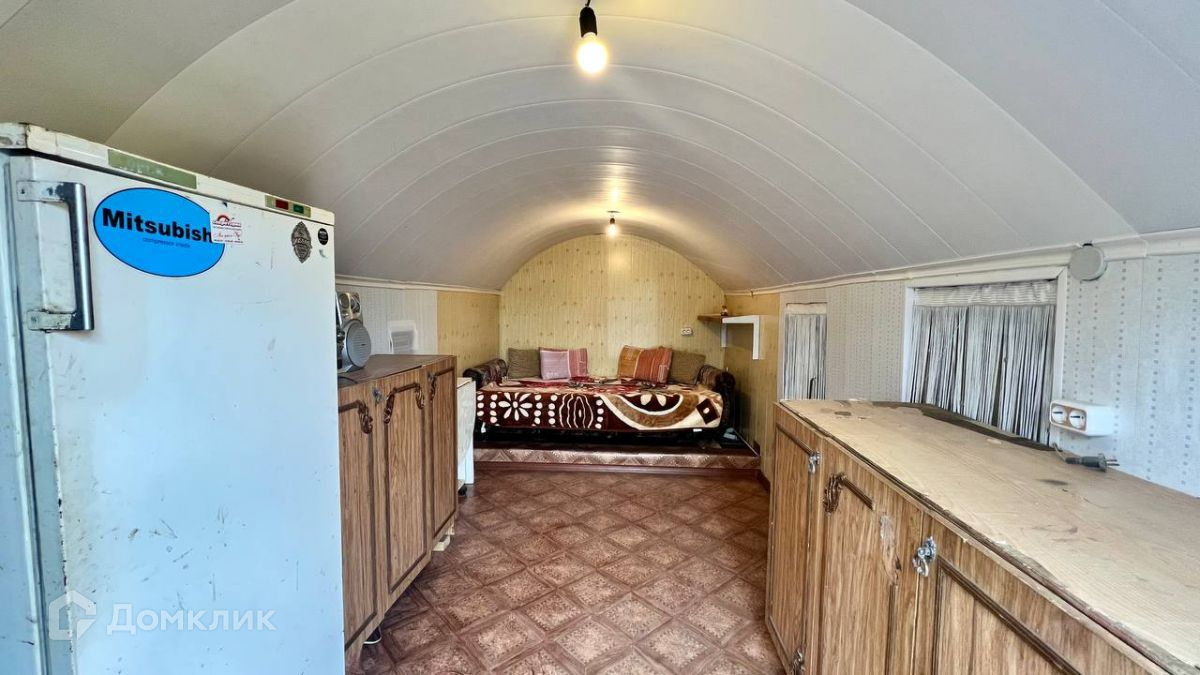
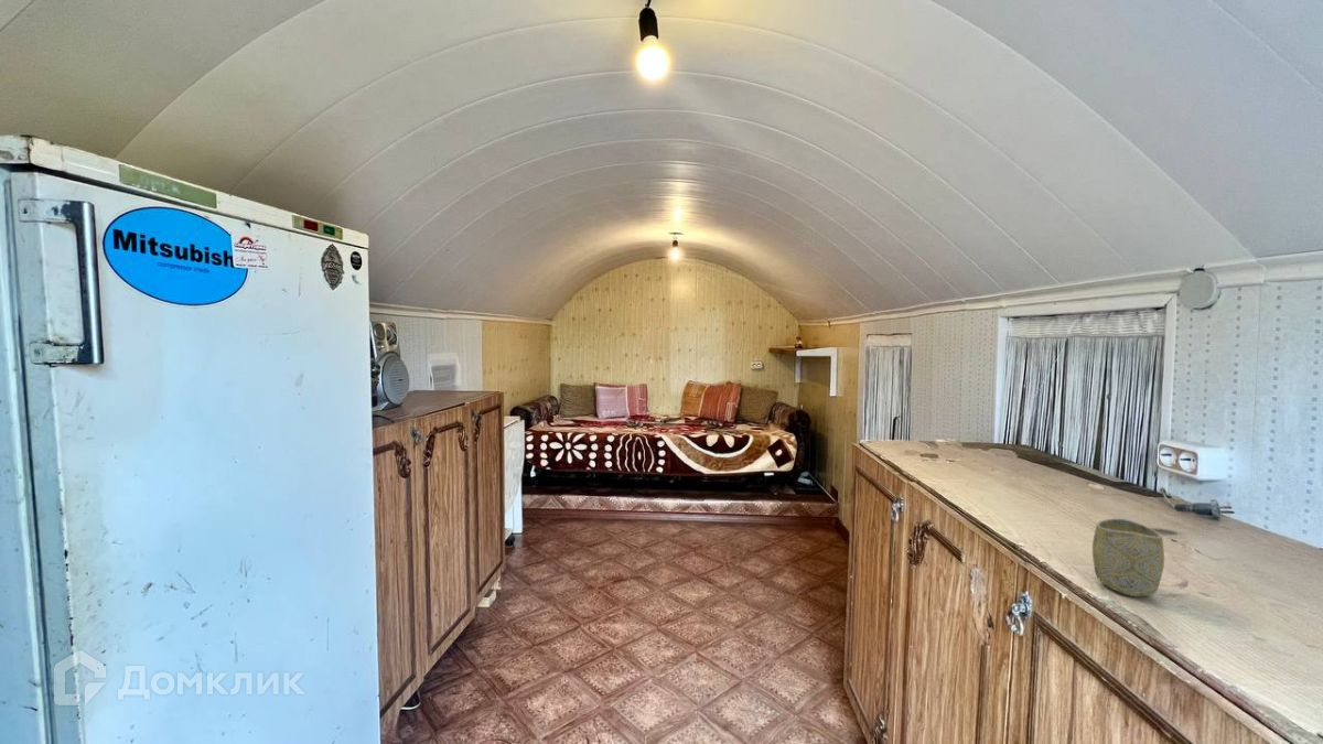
+ cup (1127, 556)
